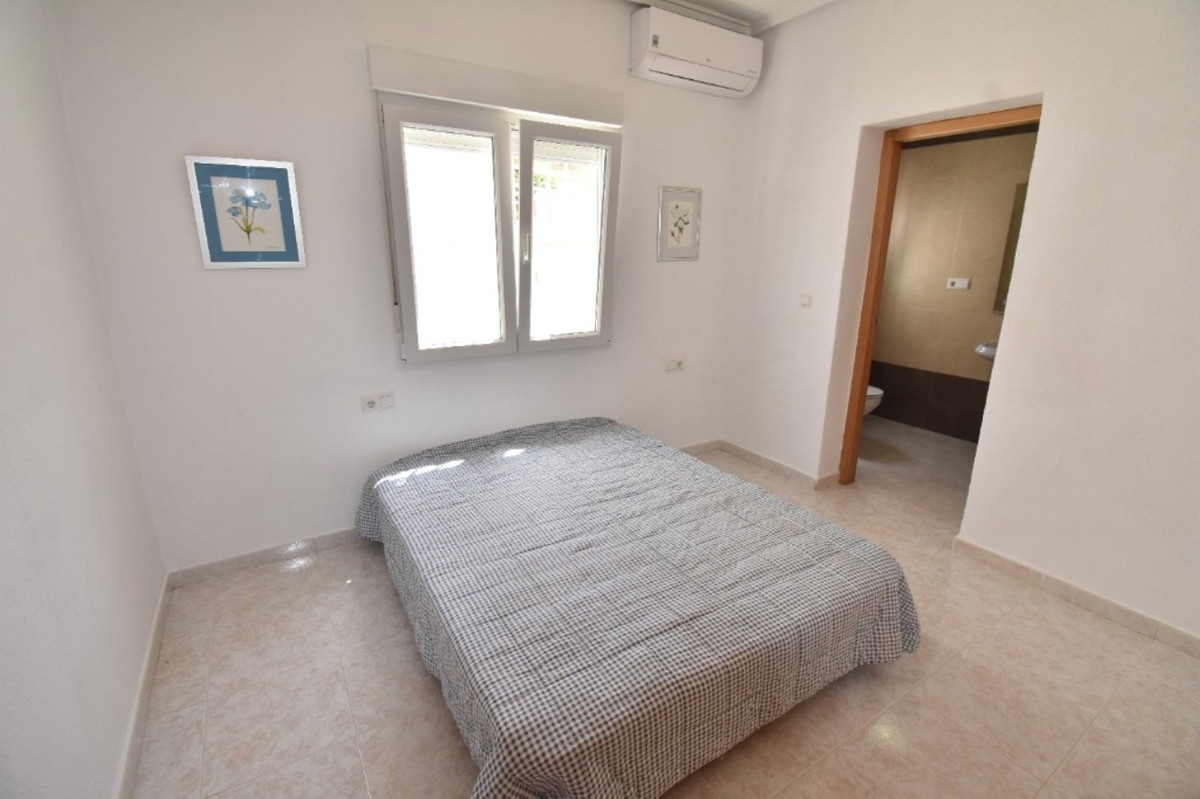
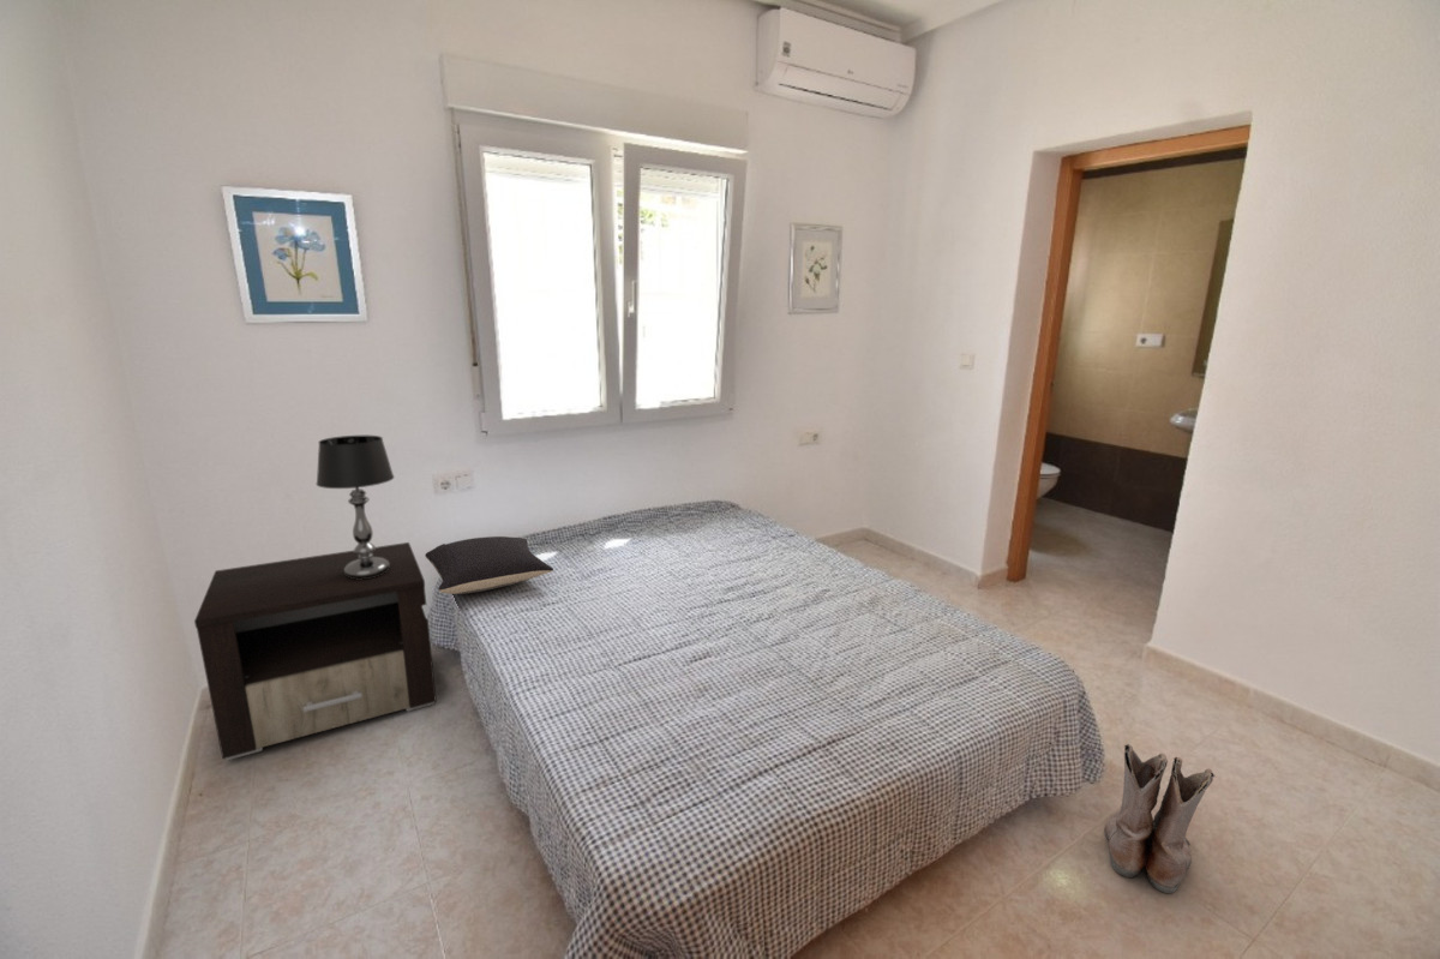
+ boots (1156, 799)
+ nightstand (328, 641)
+ table lamp (359, 507)
+ pillow (487, 562)
